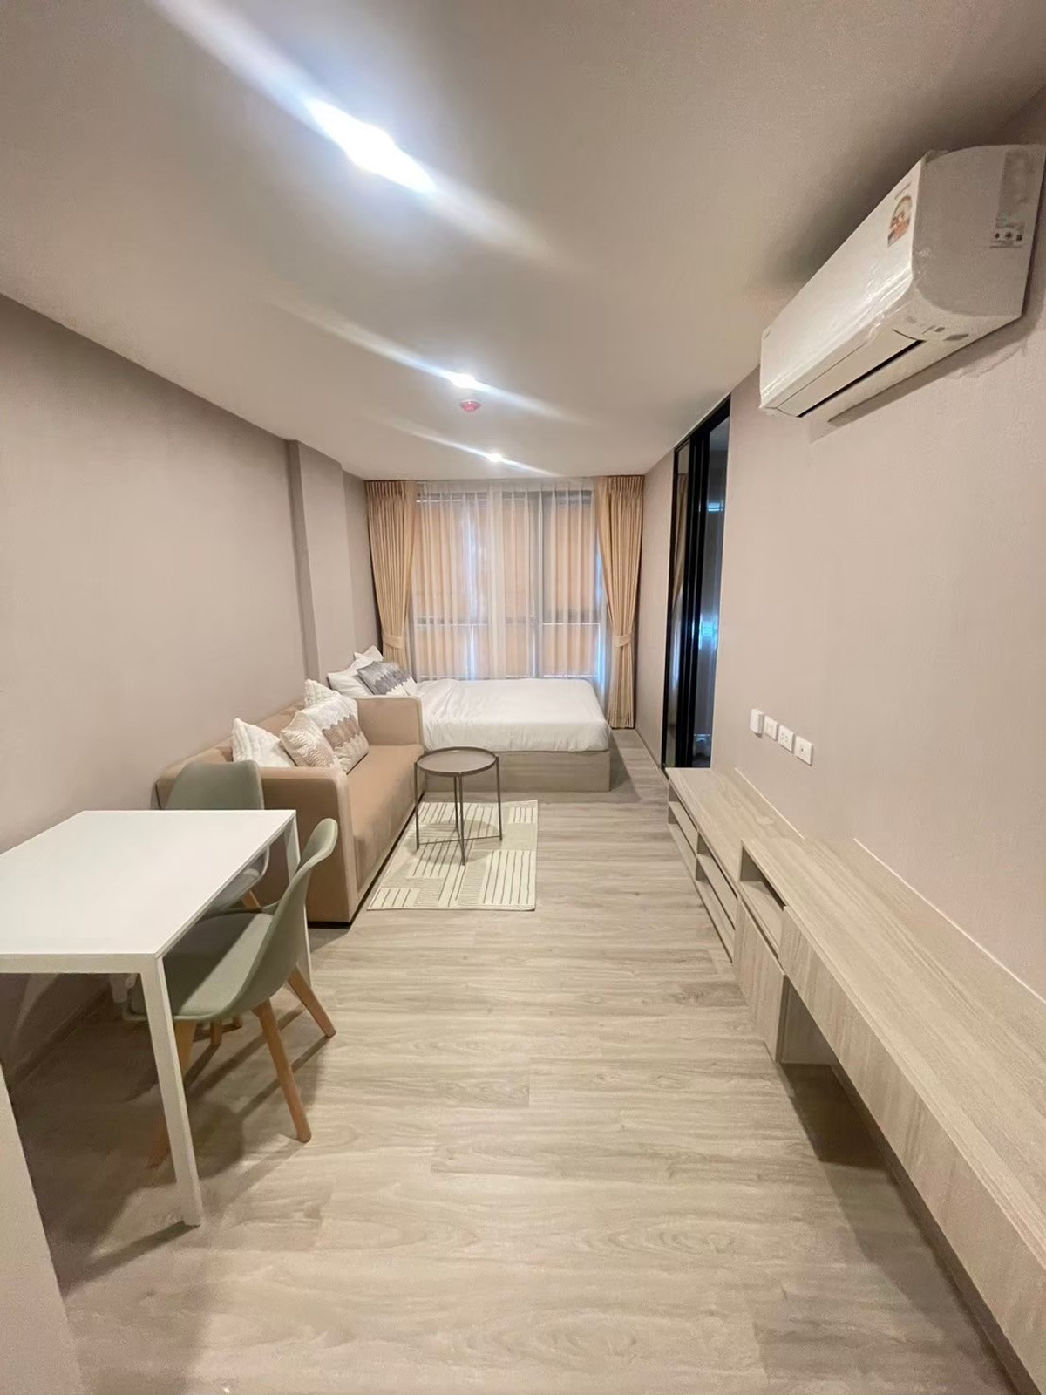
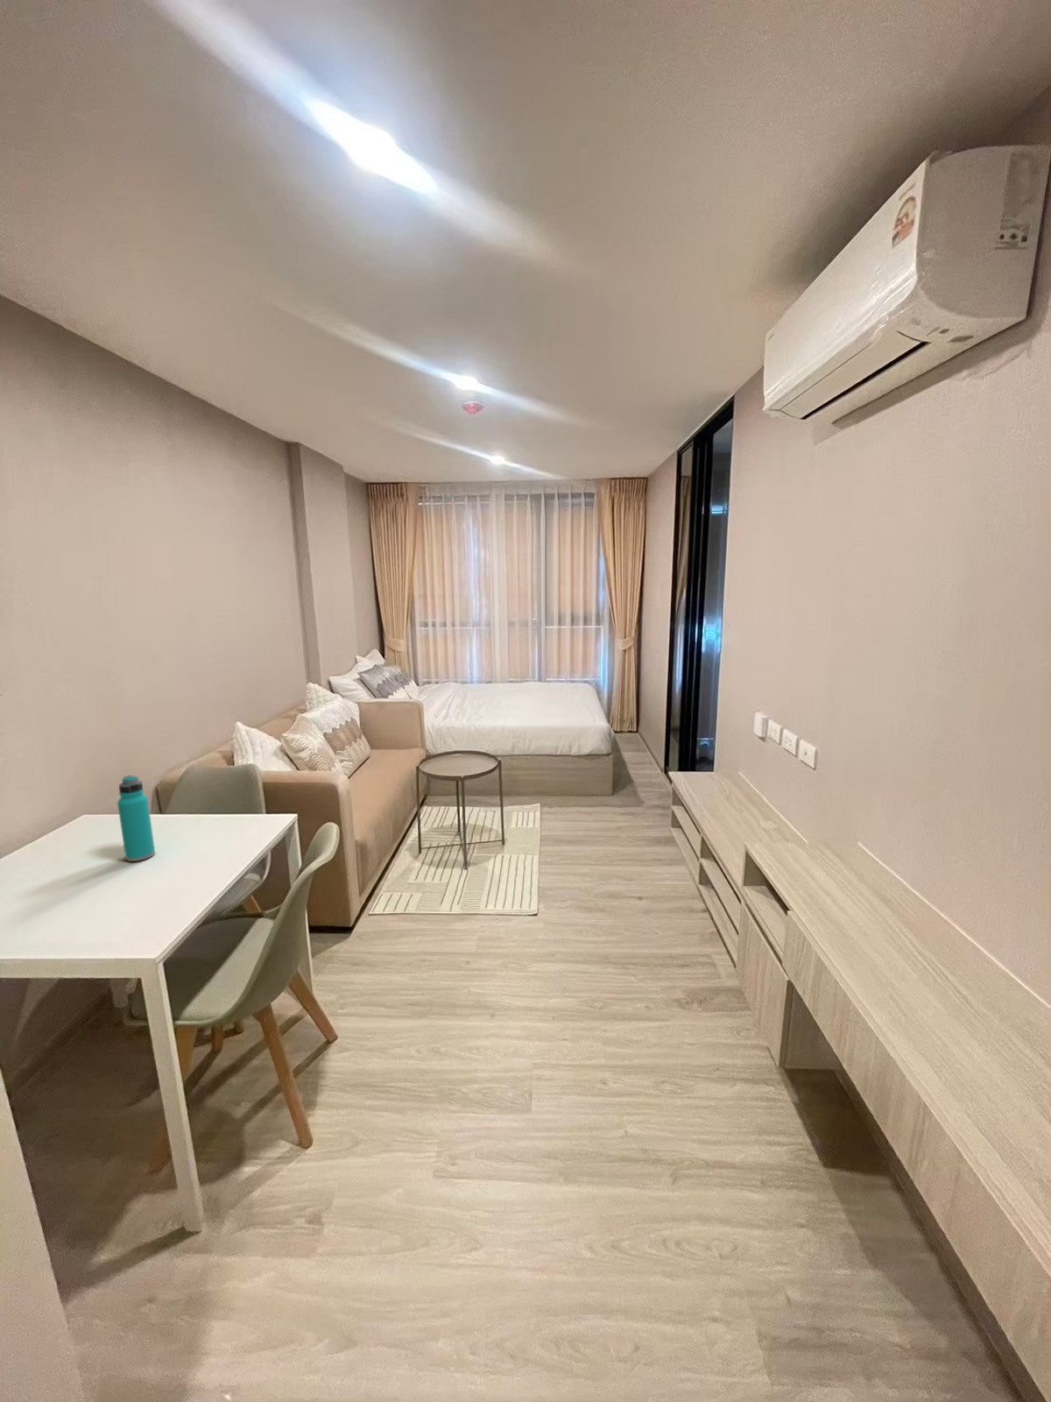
+ water bottle (135, 817)
